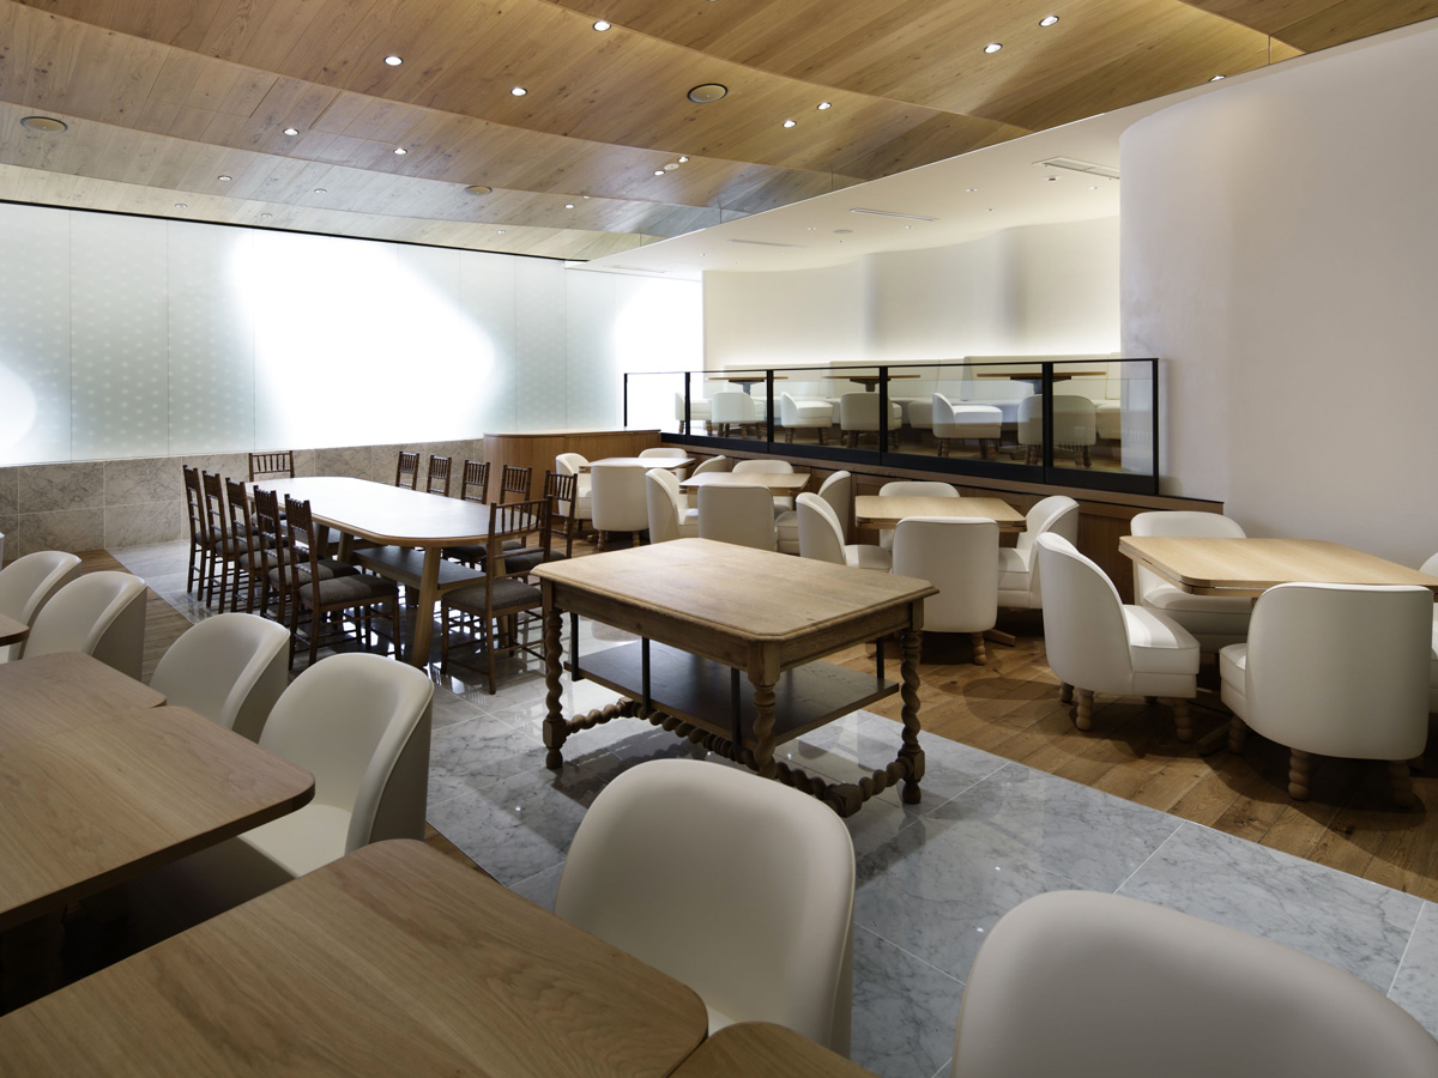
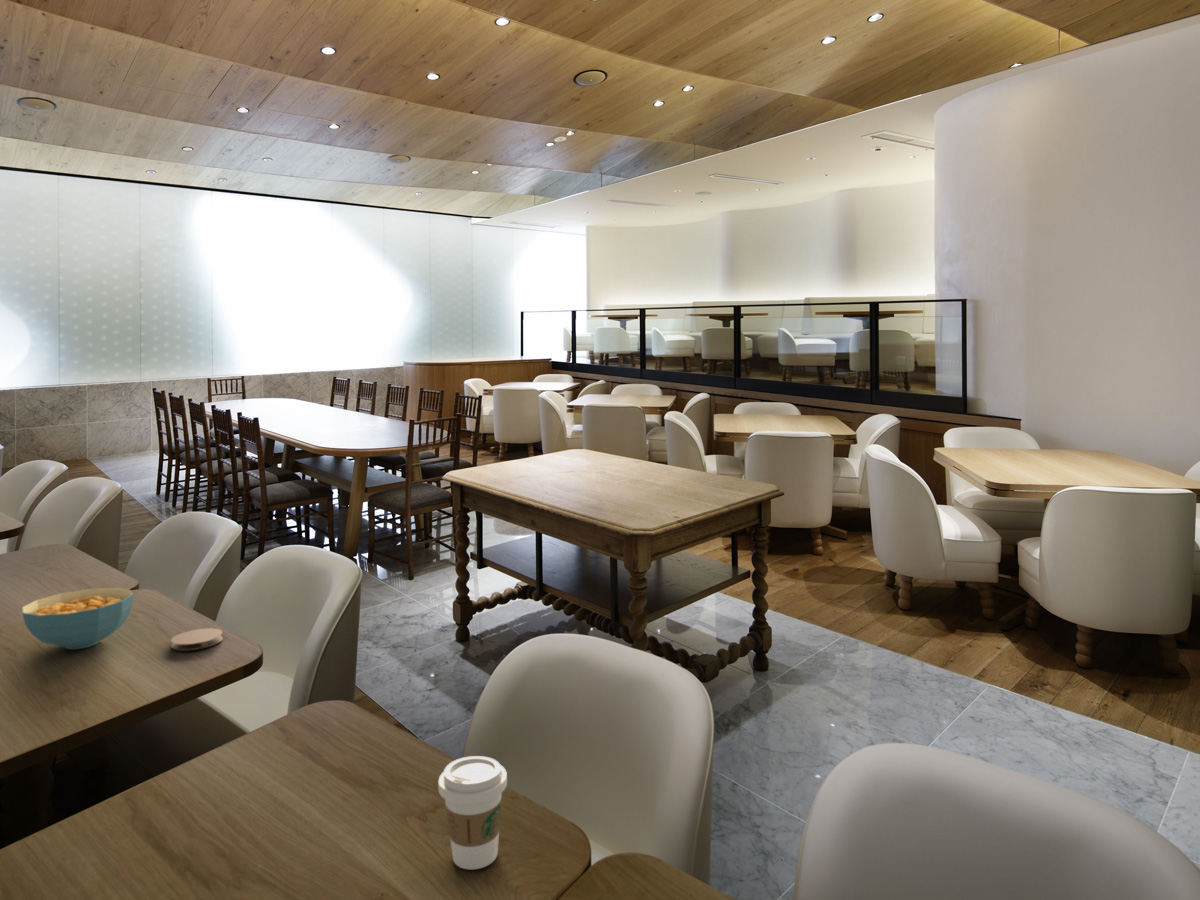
+ cereal bowl (80, 622)
+ coffee cup (474, 812)
+ coaster (197, 639)
